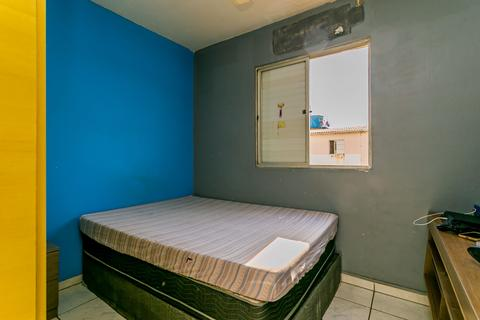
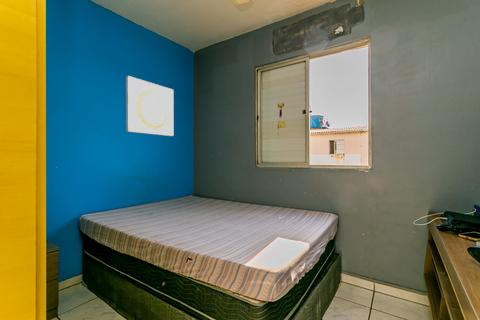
+ wall art (151, 108)
